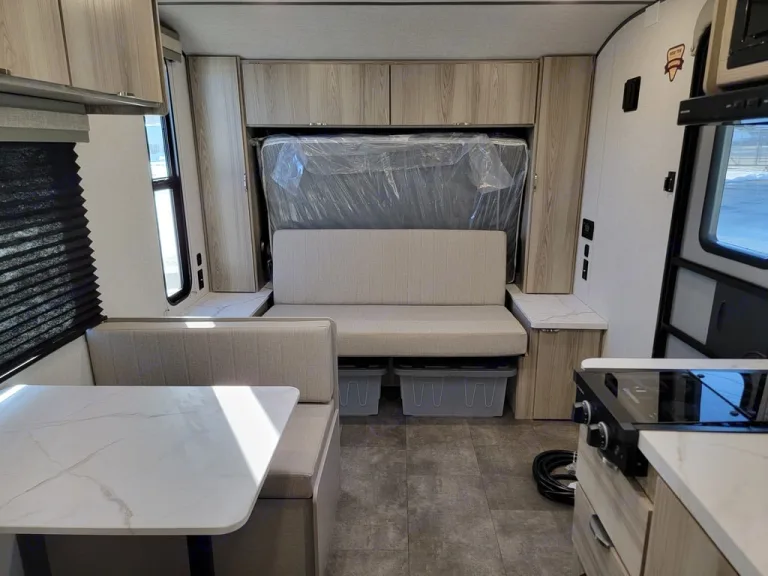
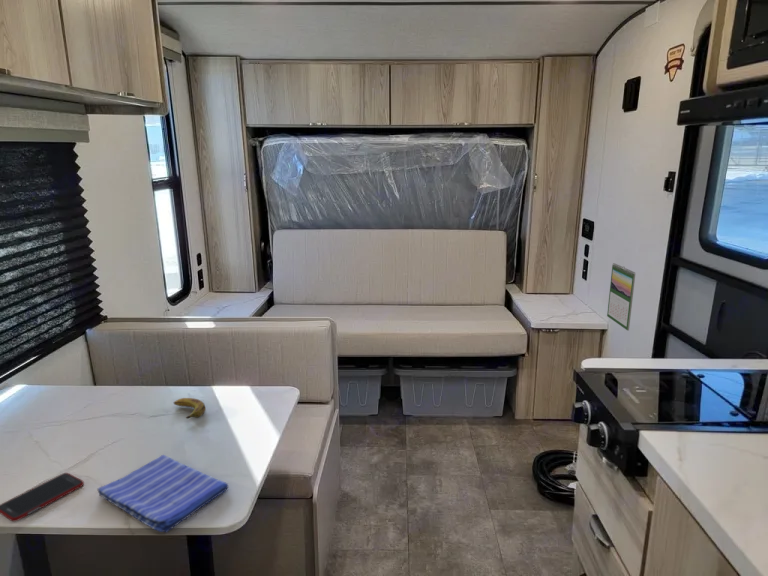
+ calendar (620, 295)
+ cell phone (41, 495)
+ banana (187, 406)
+ dish towel (163, 488)
